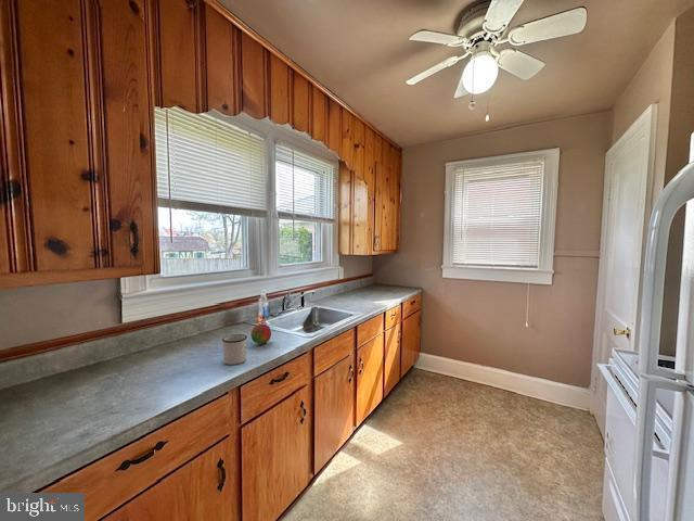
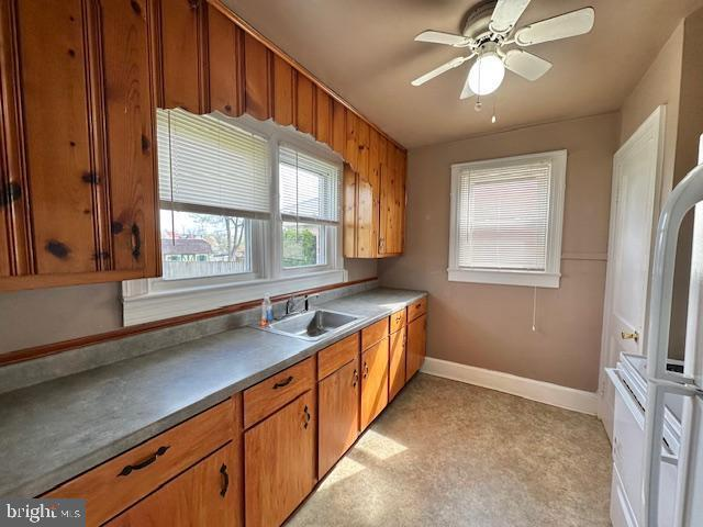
- mug (233, 347)
- fruit (260, 333)
